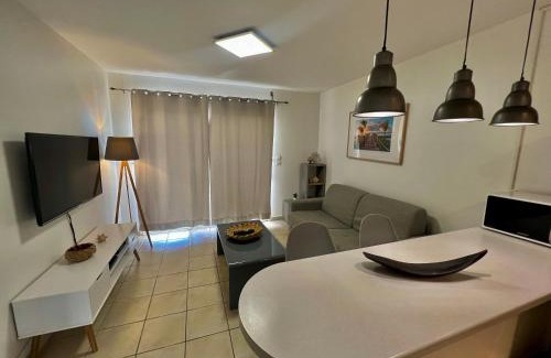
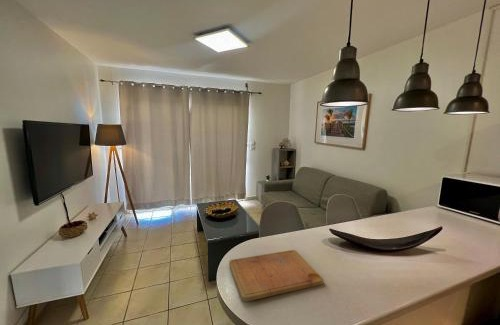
+ cutting board (273, 271)
